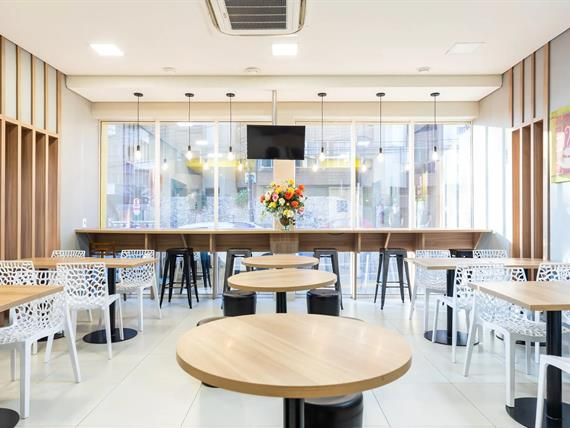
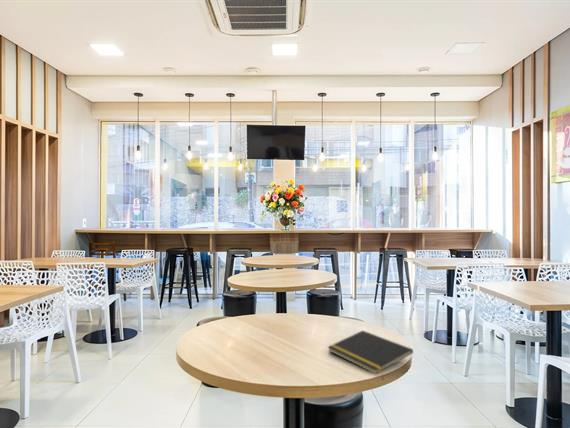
+ notepad (368, 349)
